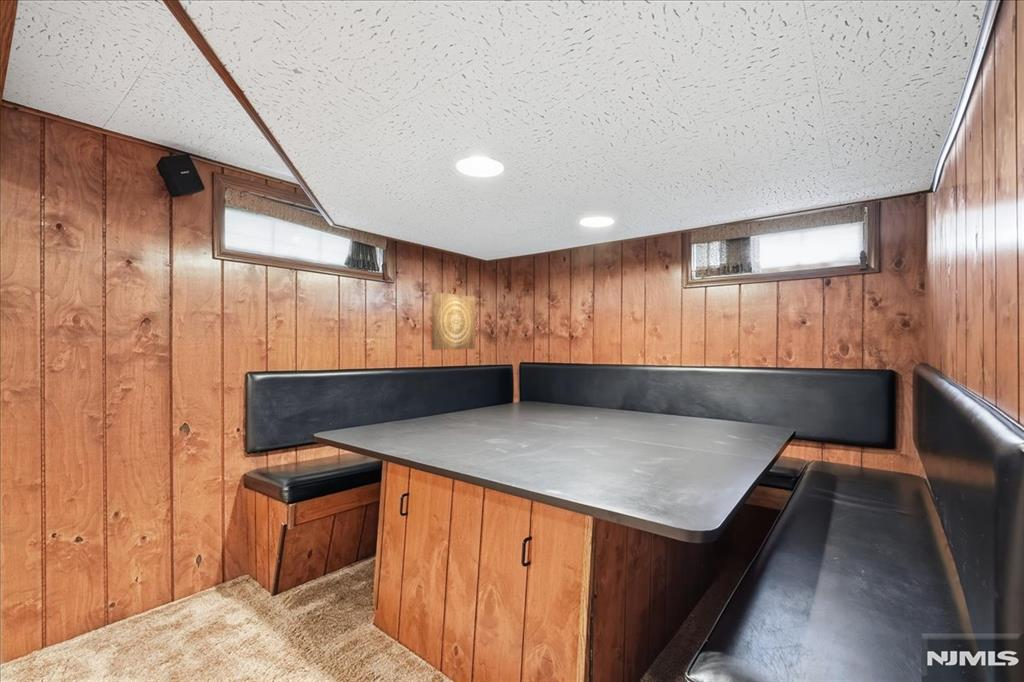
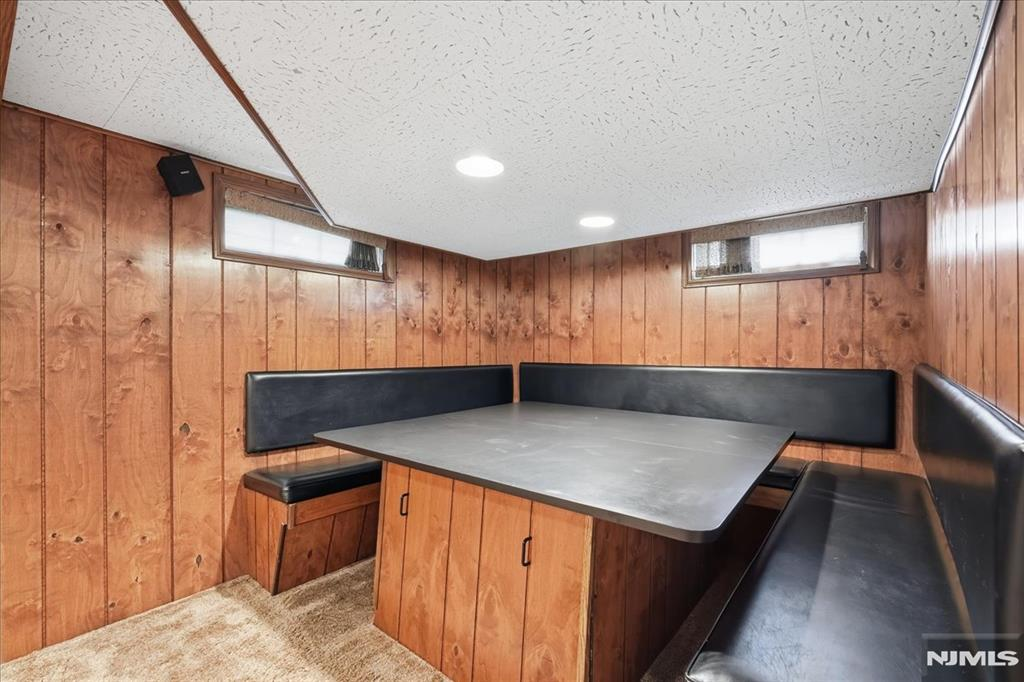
- wall art (454, 322)
